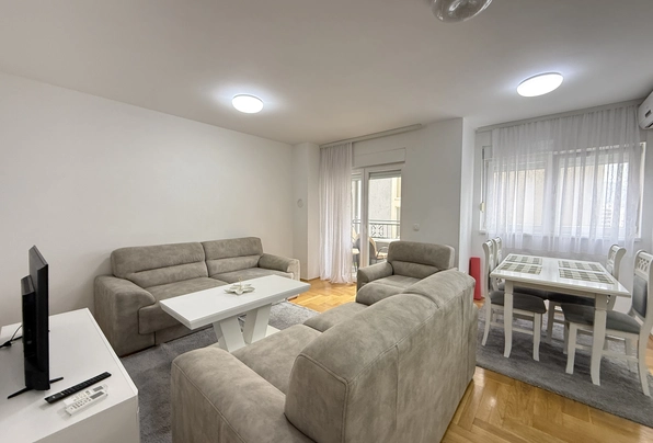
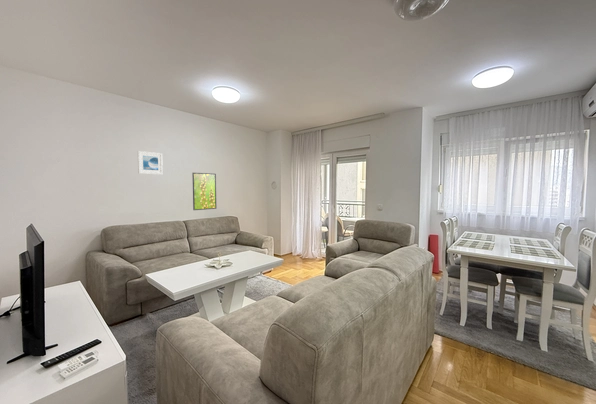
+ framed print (204, 191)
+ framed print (150, 163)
